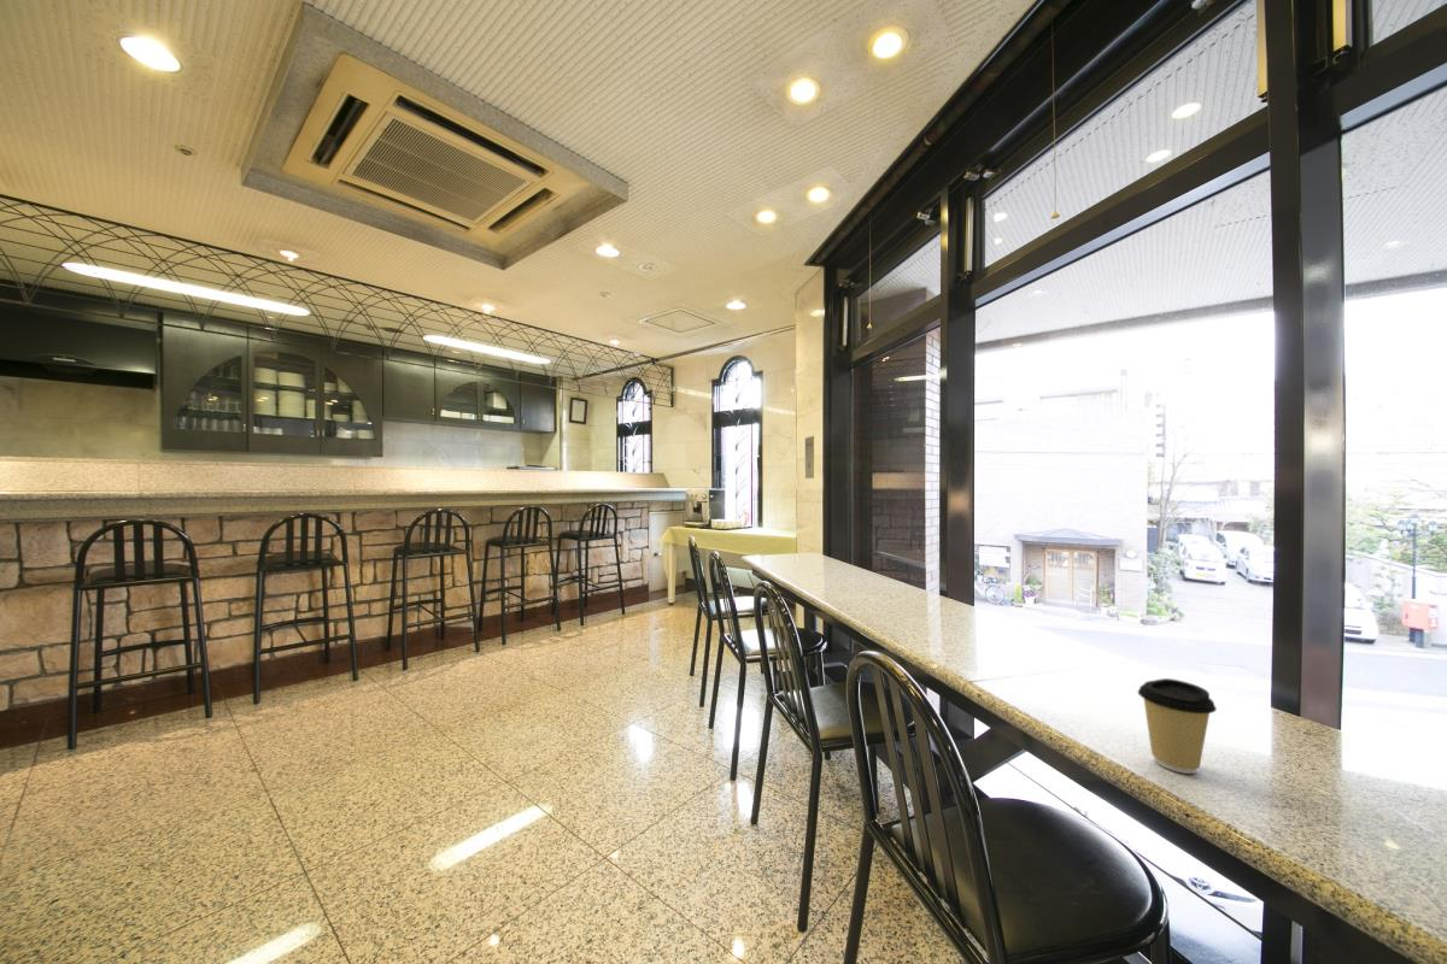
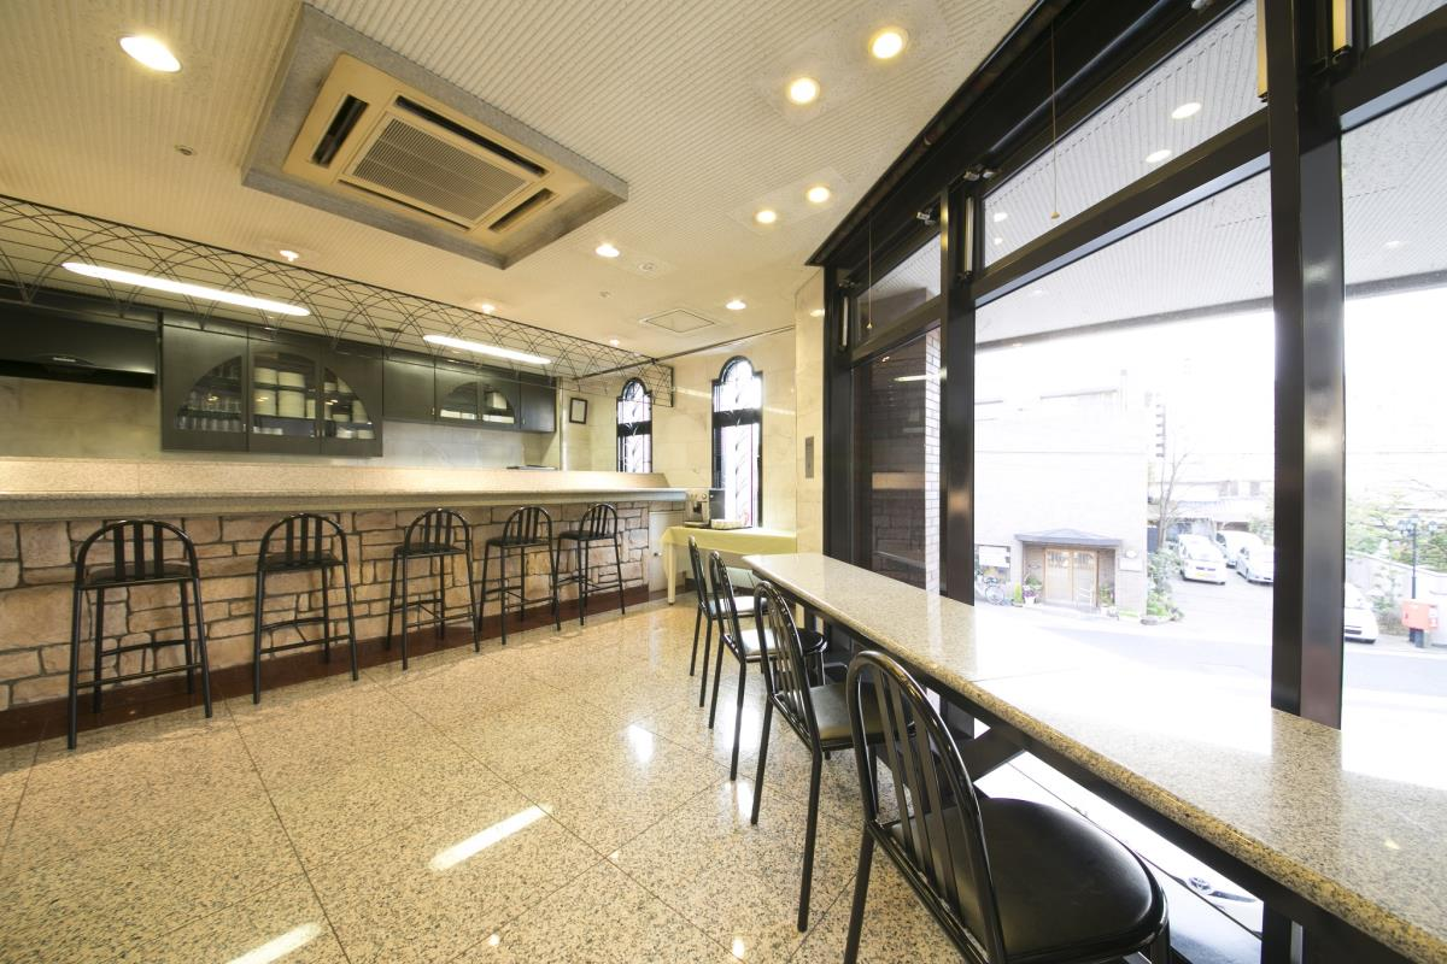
- coffee cup (1174, 725)
